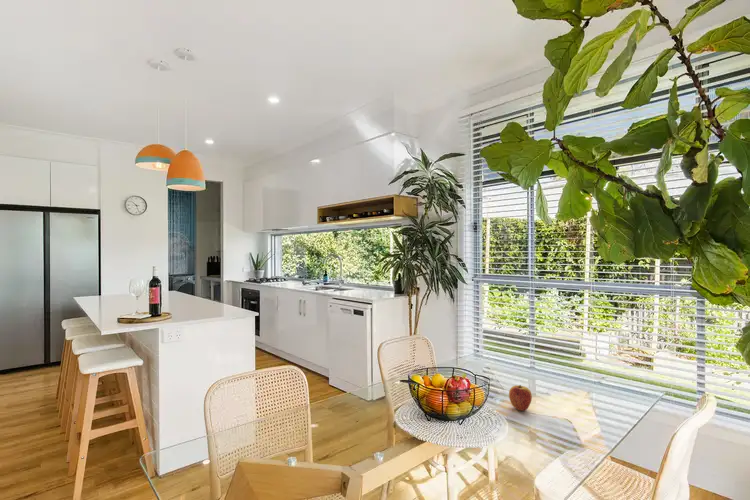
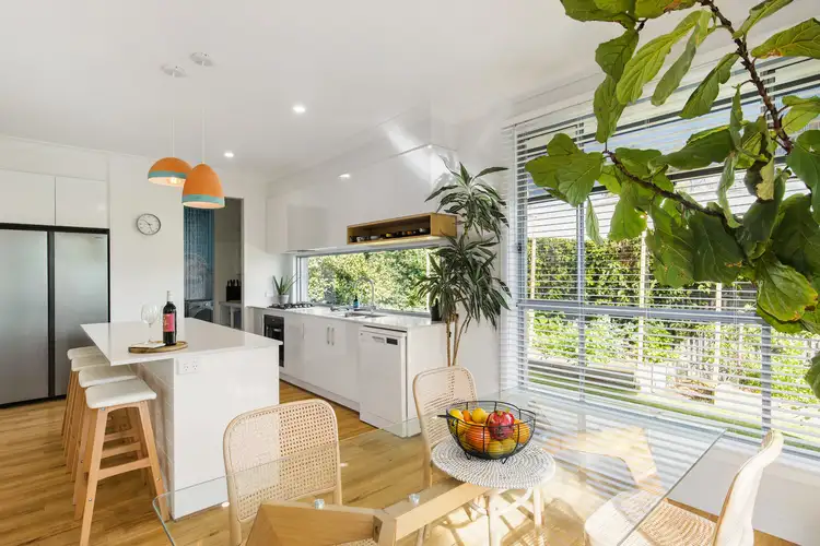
- apple (520, 397)
